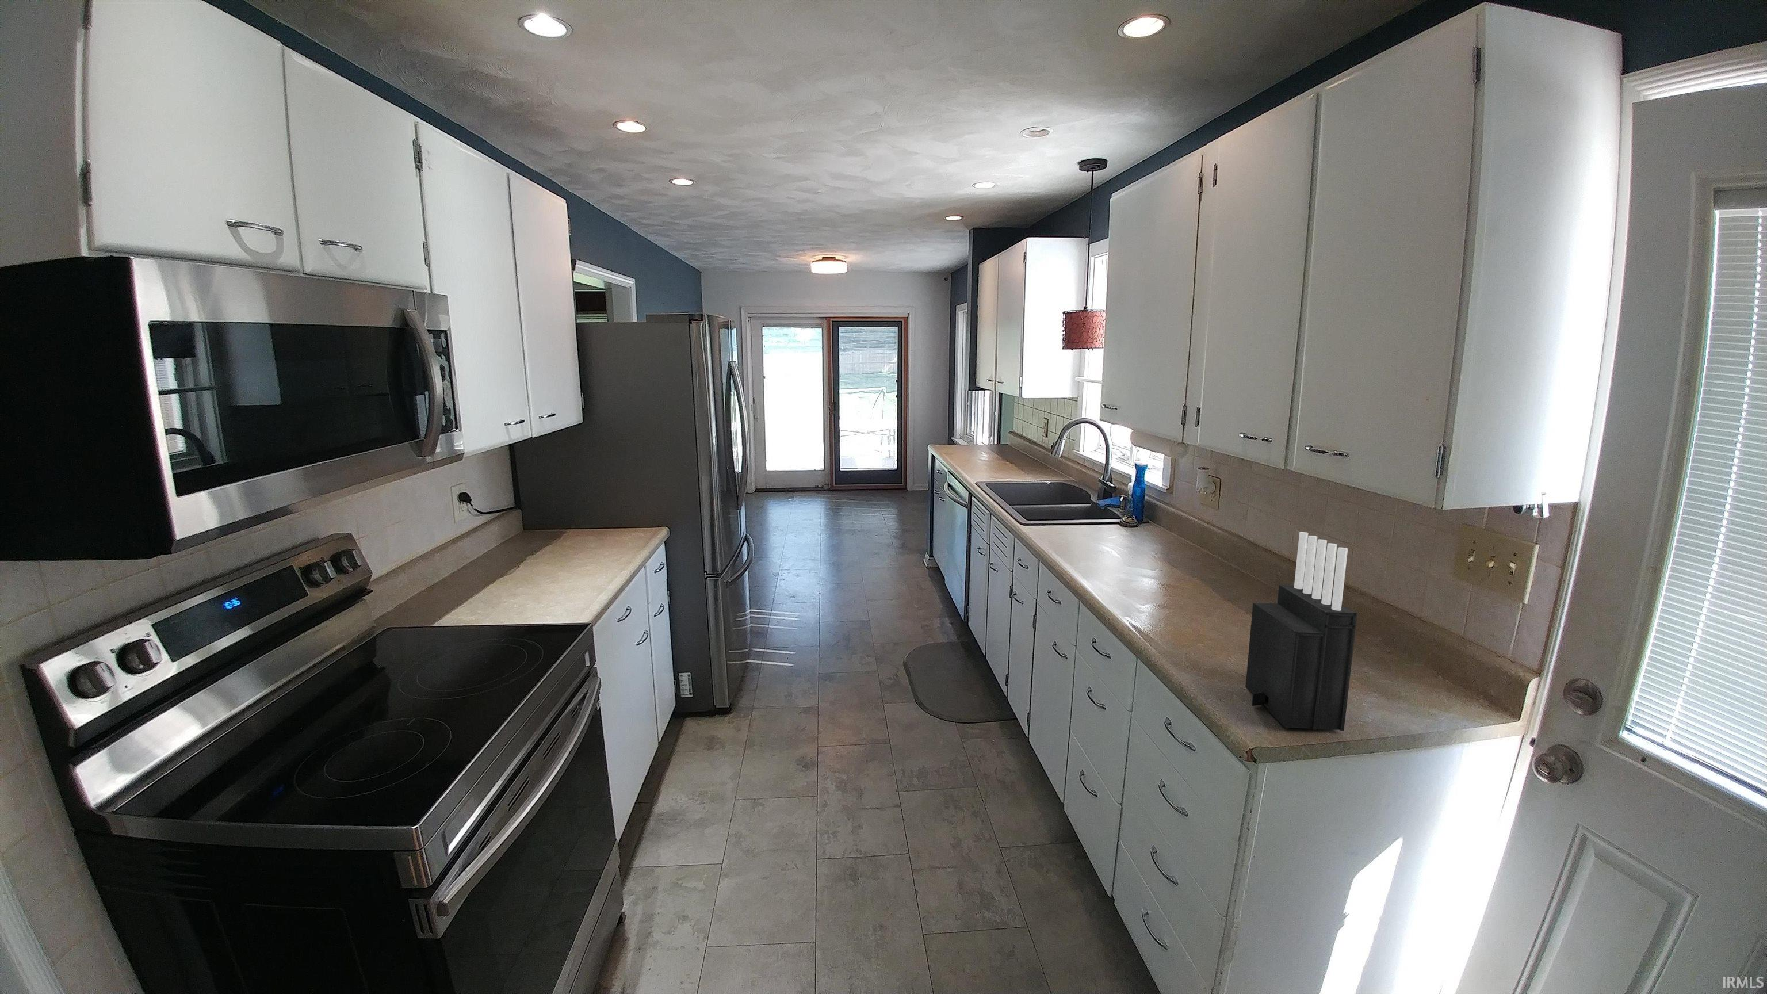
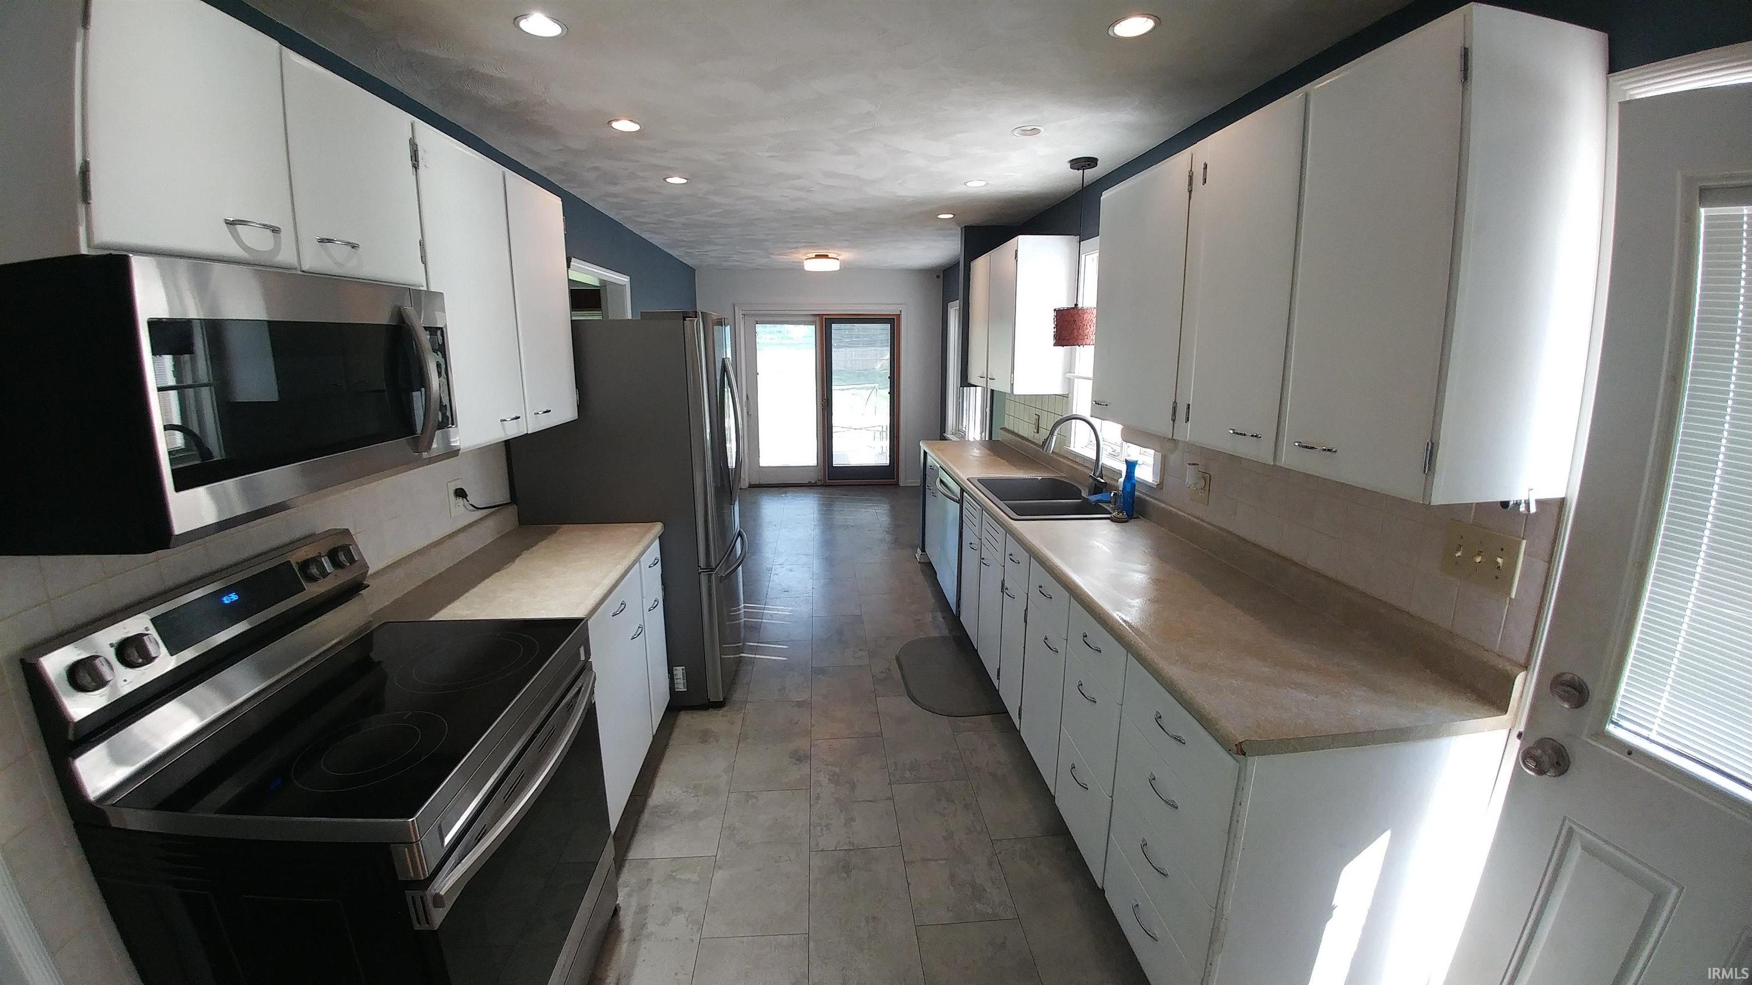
- knife block (1294, 625)
